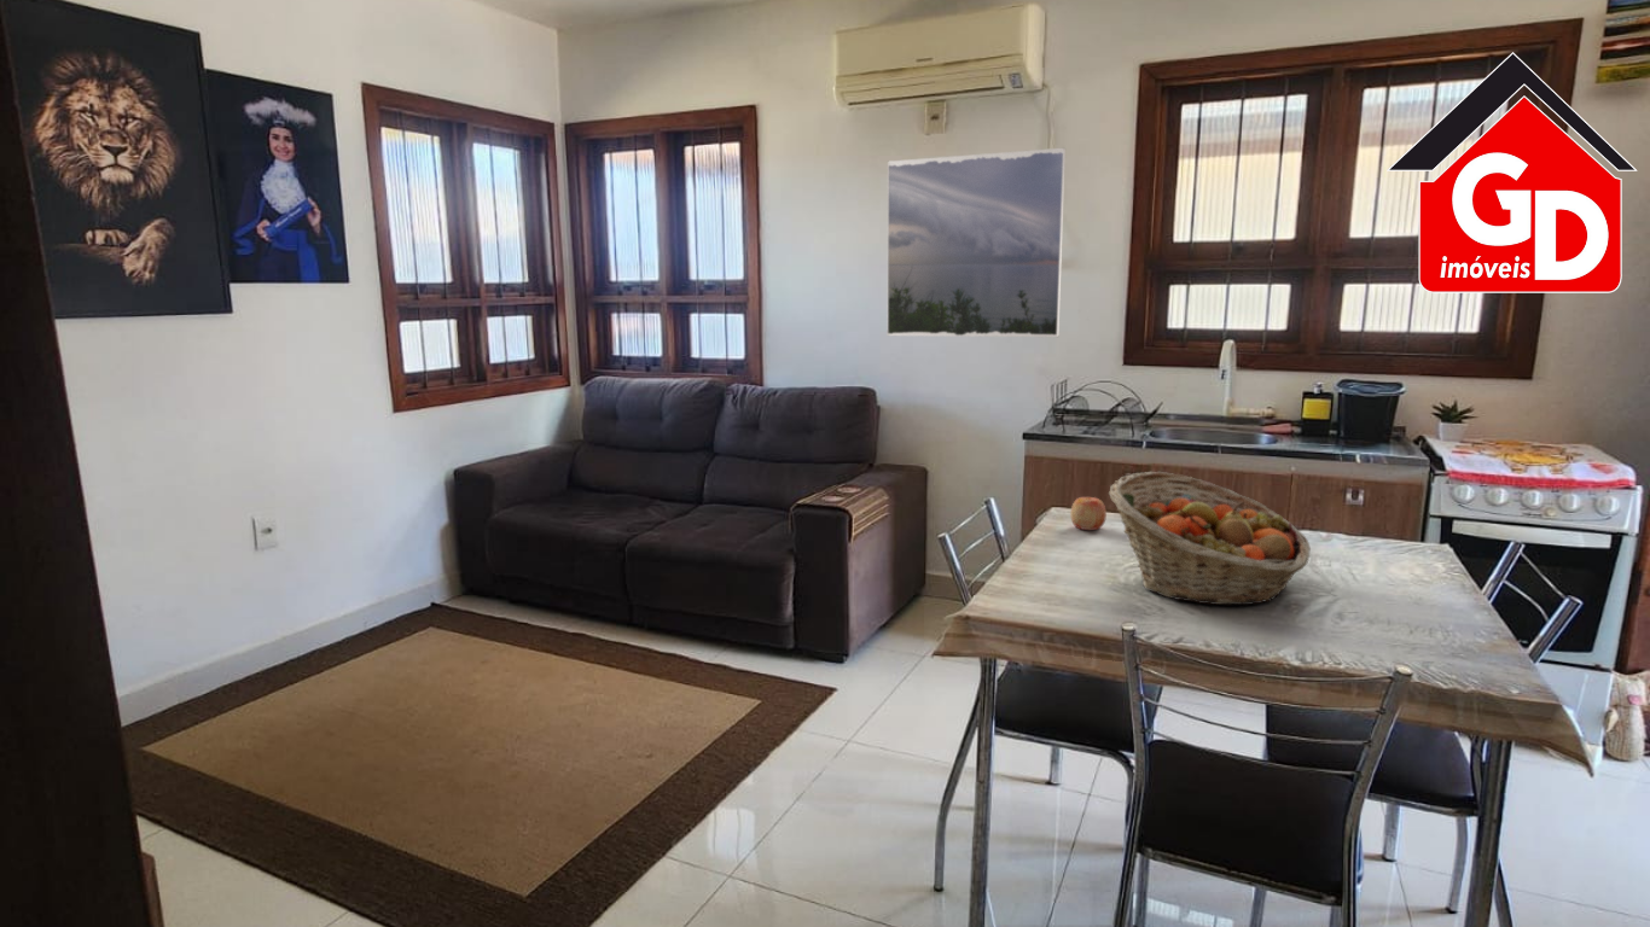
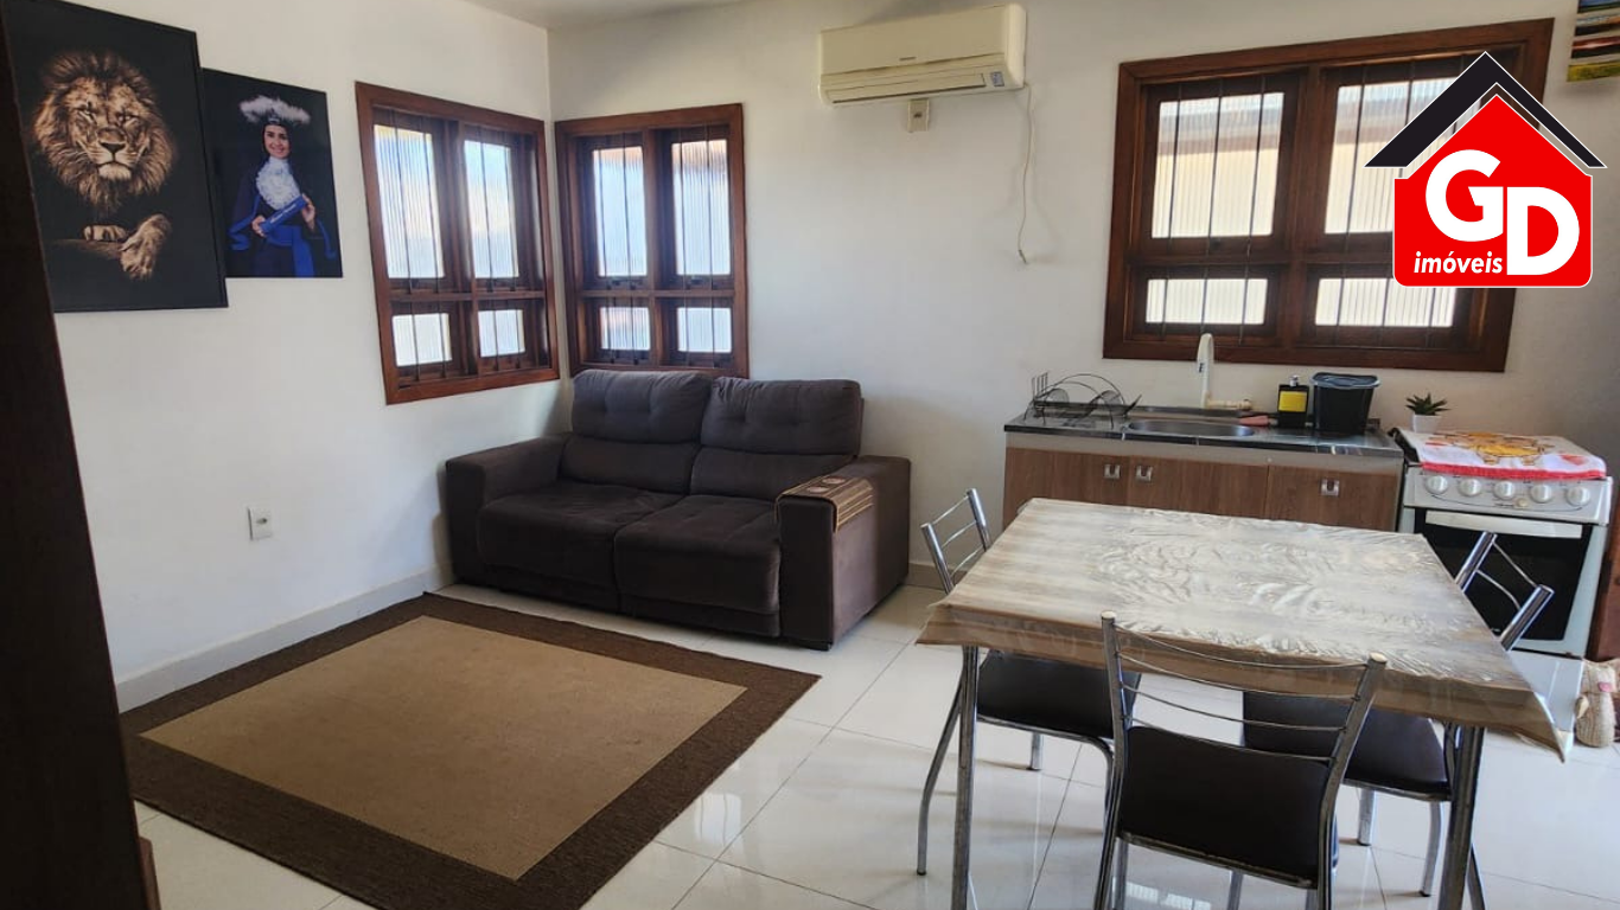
- apple (1088, 513)
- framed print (971, 246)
- fruit basket (1207, 534)
